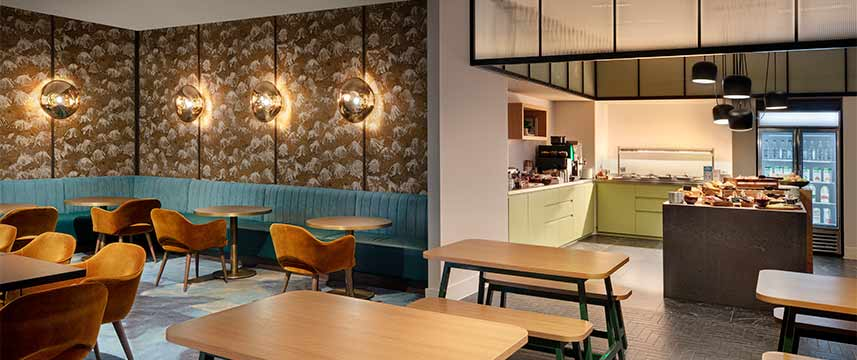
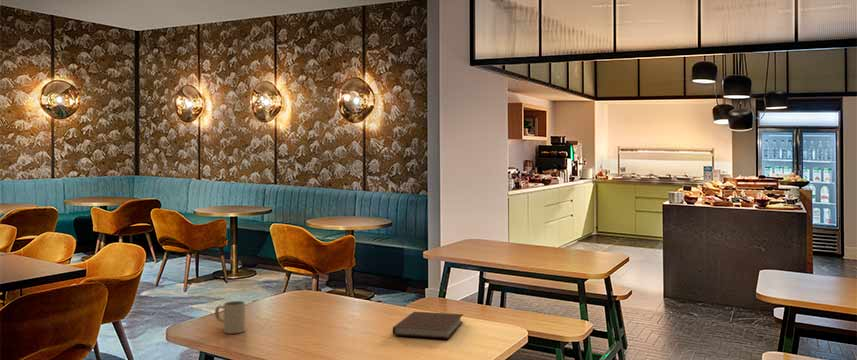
+ mug (229, 316)
+ notebook (429, 324)
